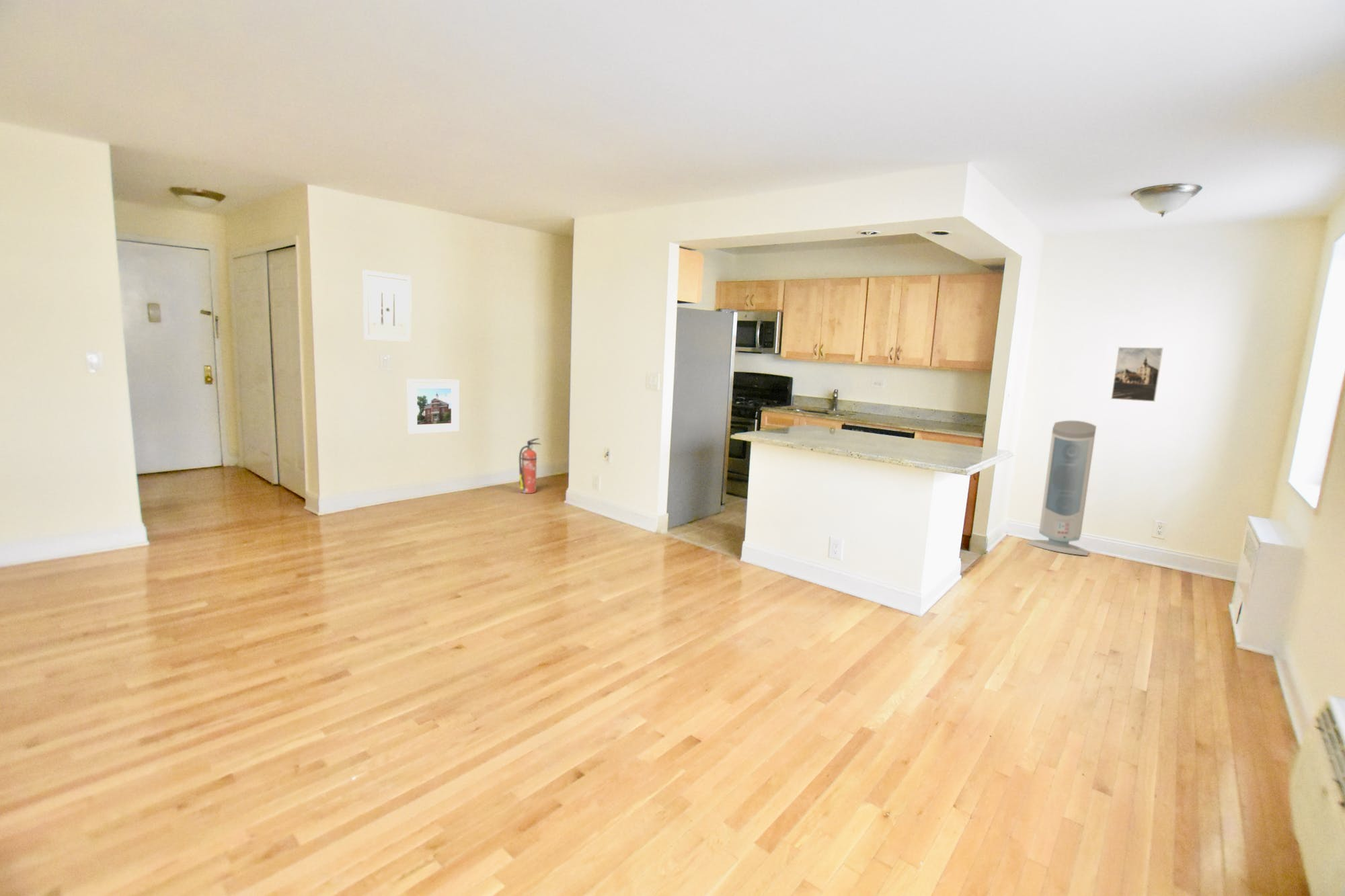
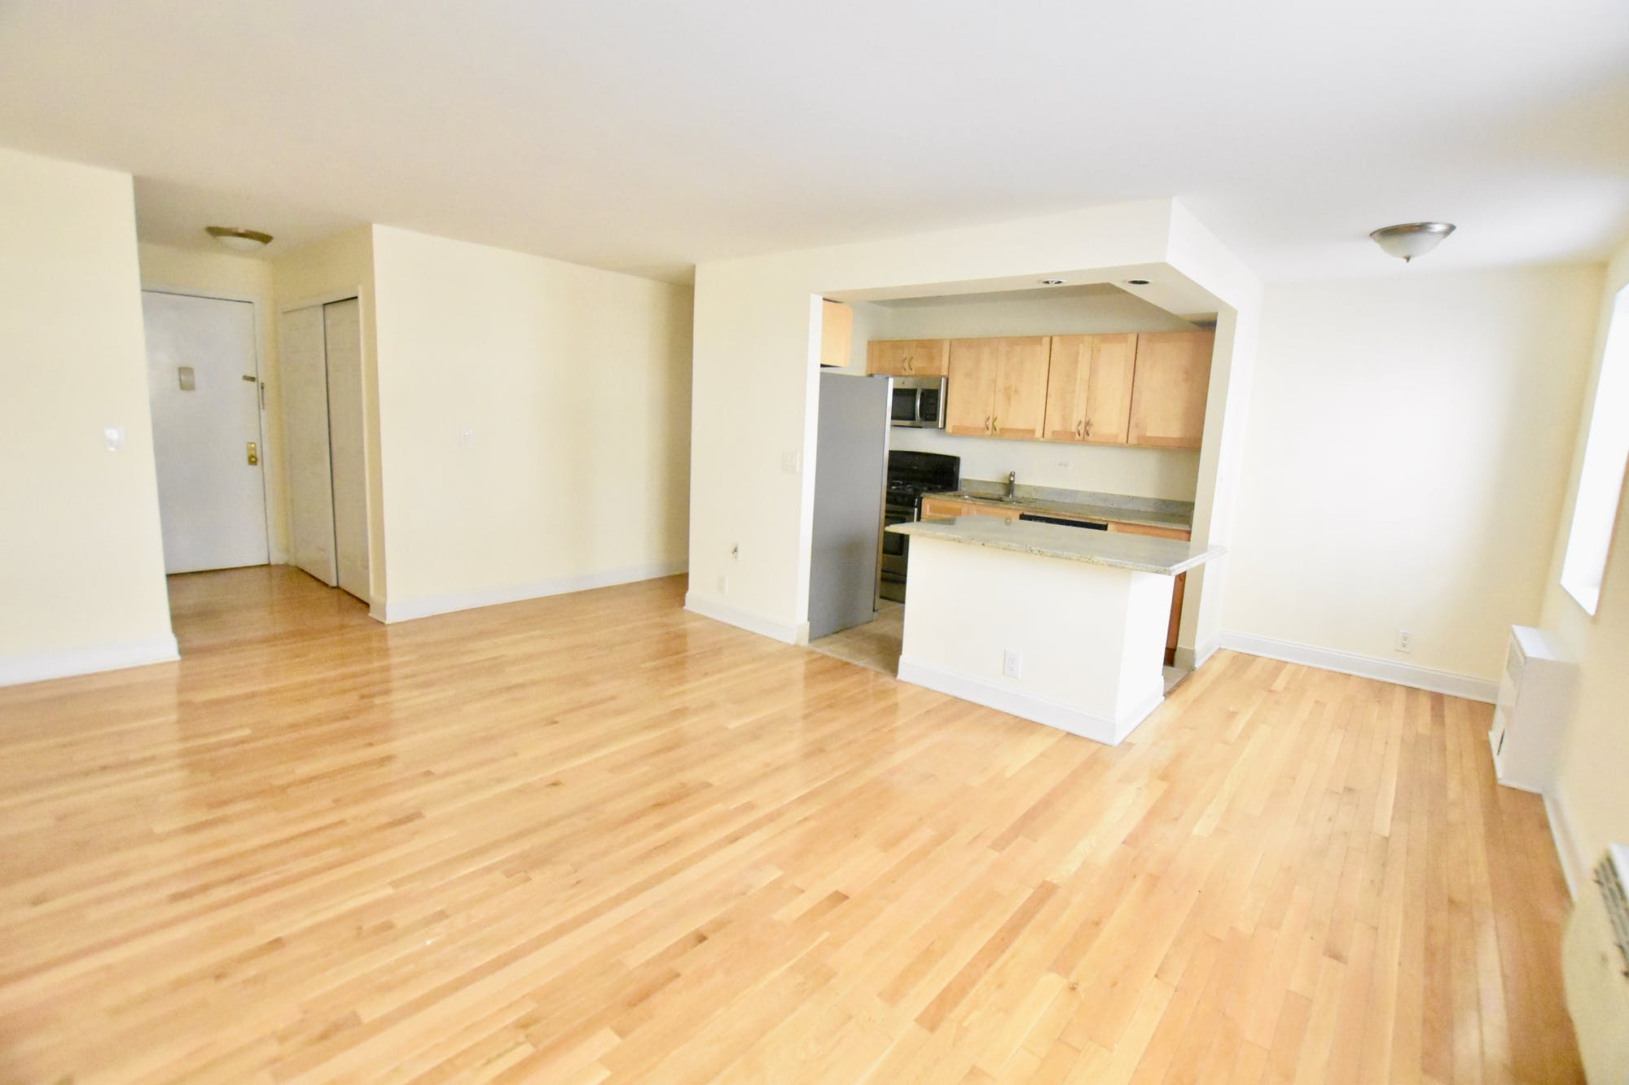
- air purifier (1066, 485)
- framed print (434, 406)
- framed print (1136, 374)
- wall art (387, 307)
- fire extinguisher (529, 465)
